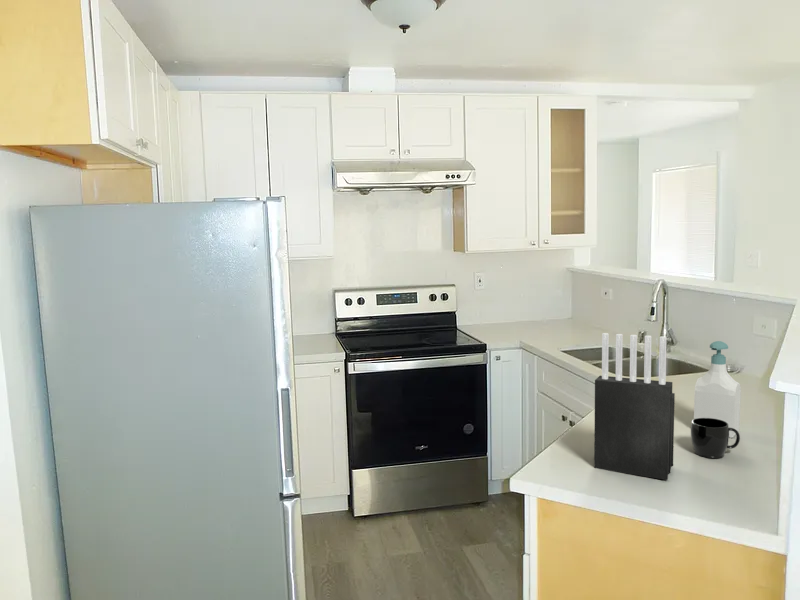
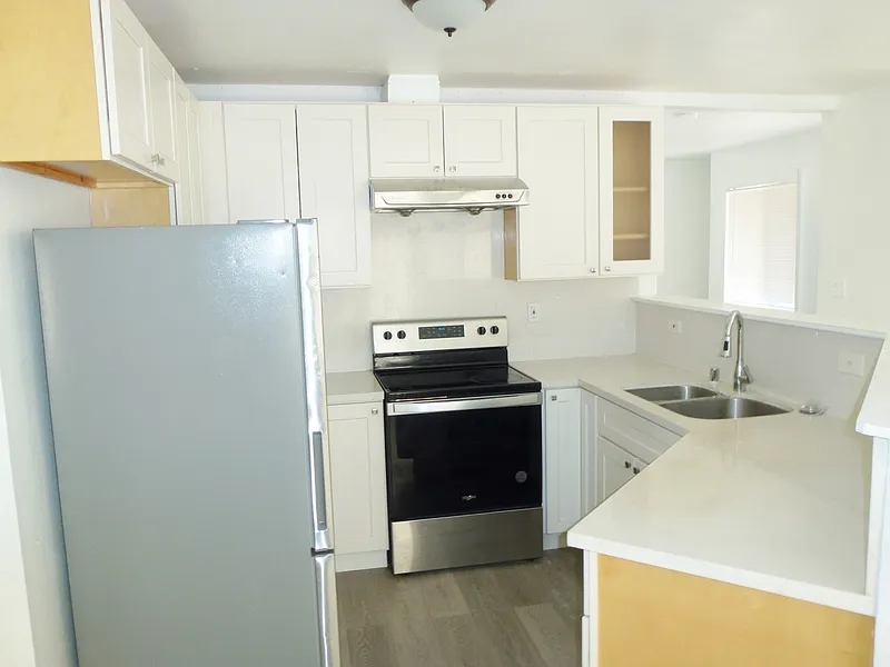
- soap bottle (716, 387)
- mug (714, 438)
- knife block (635, 400)
